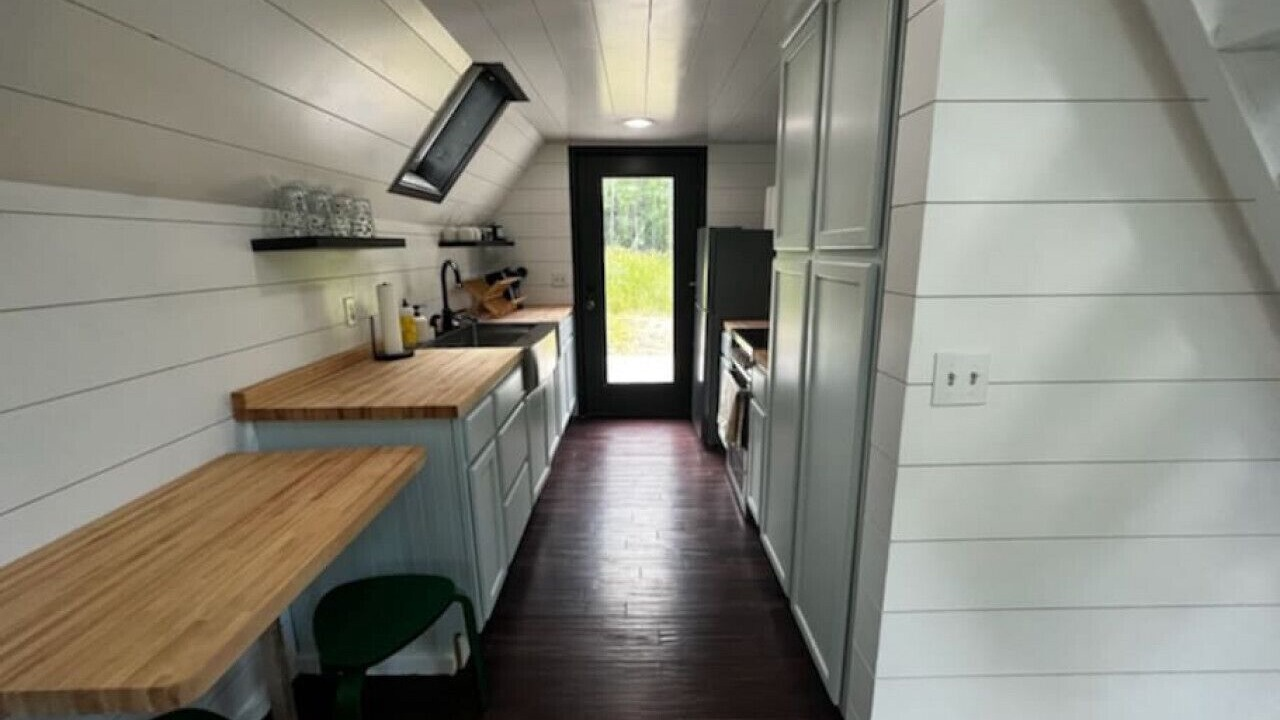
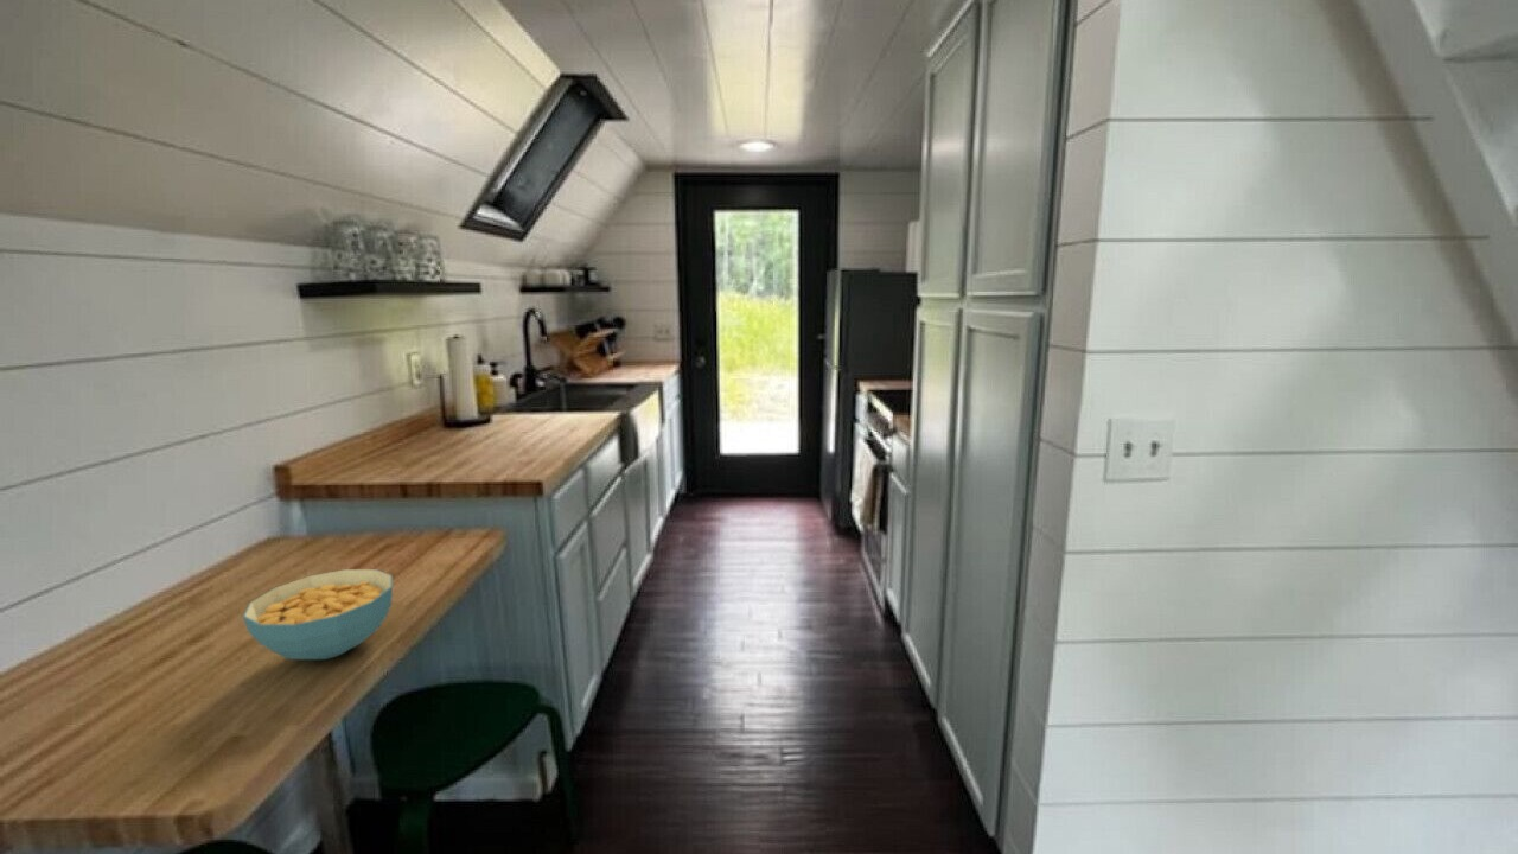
+ cereal bowl (326, 622)
